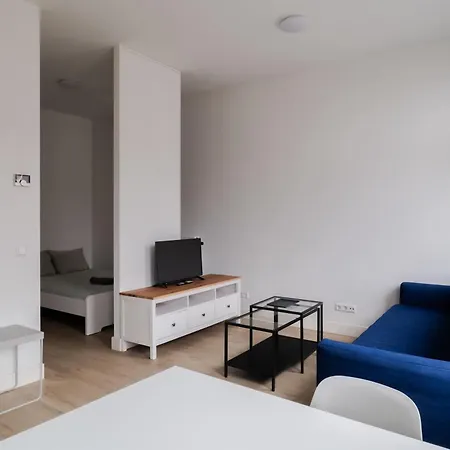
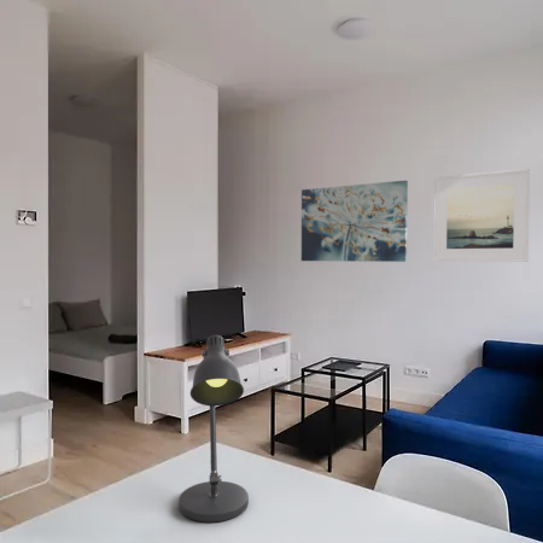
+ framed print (479, 217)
+ desk lamp (214, 419)
+ wall art (350, 223)
